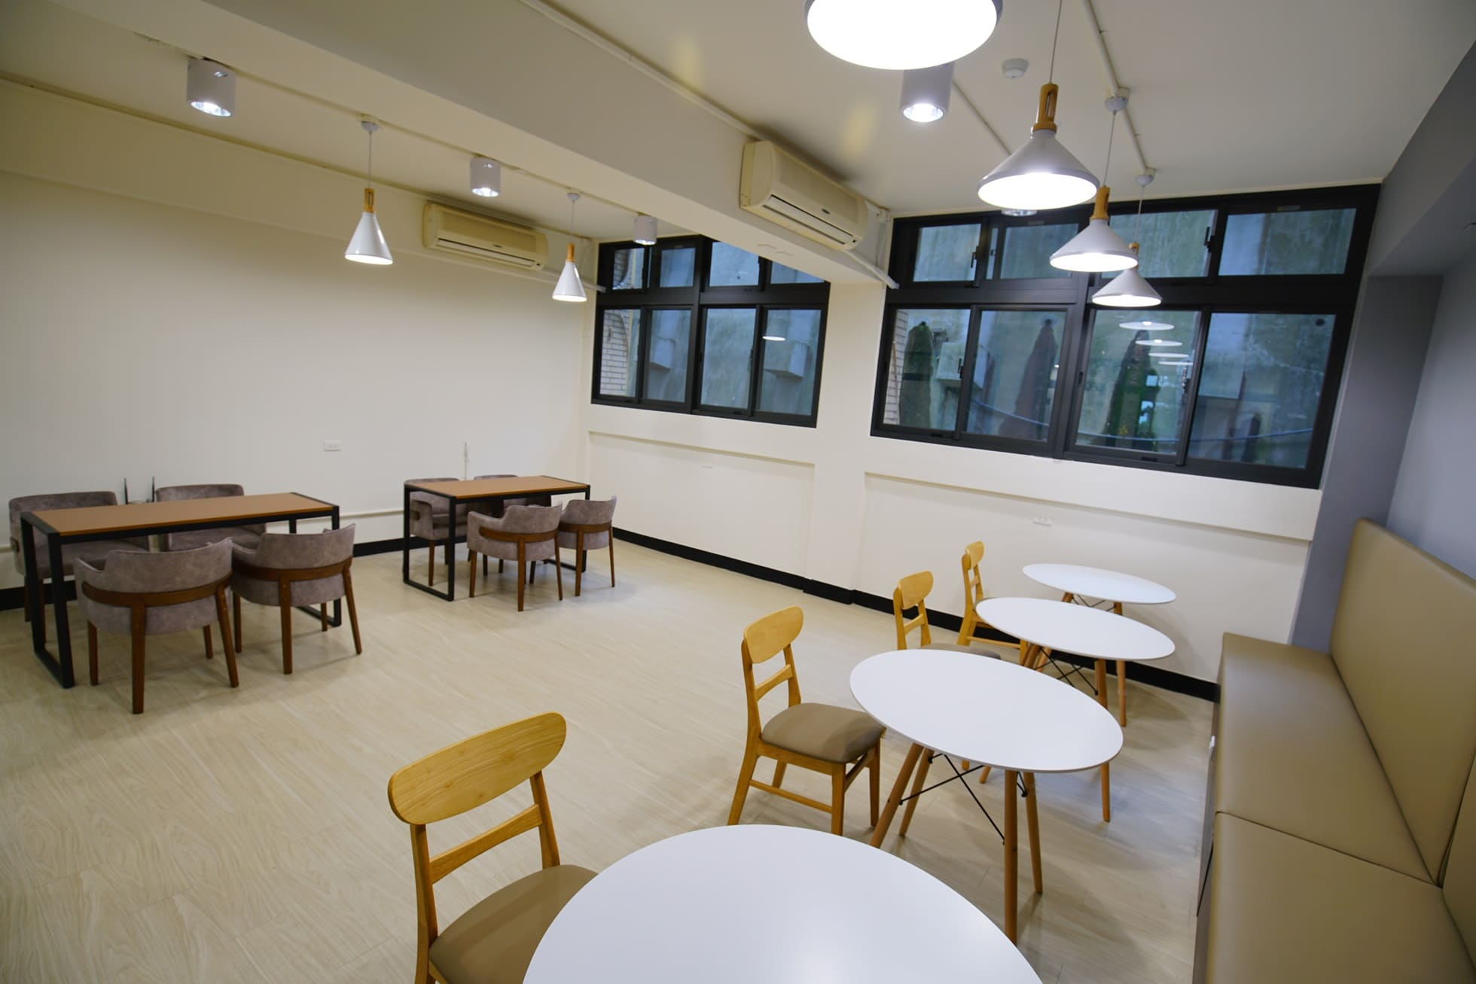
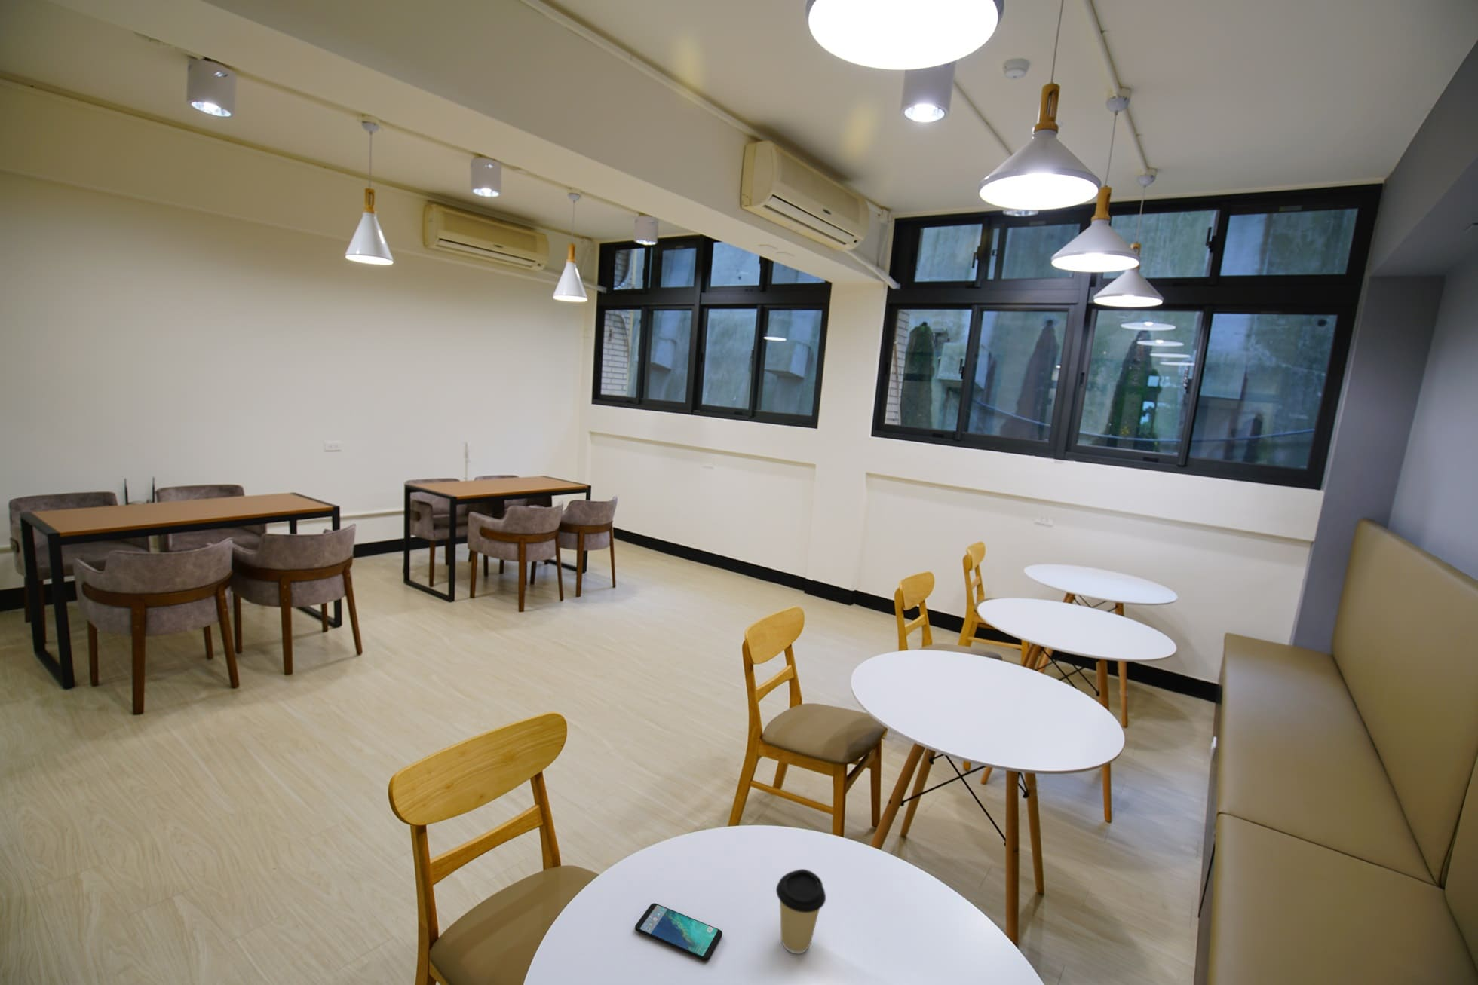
+ smartphone (677, 931)
+ coffee cup (798, 912)
